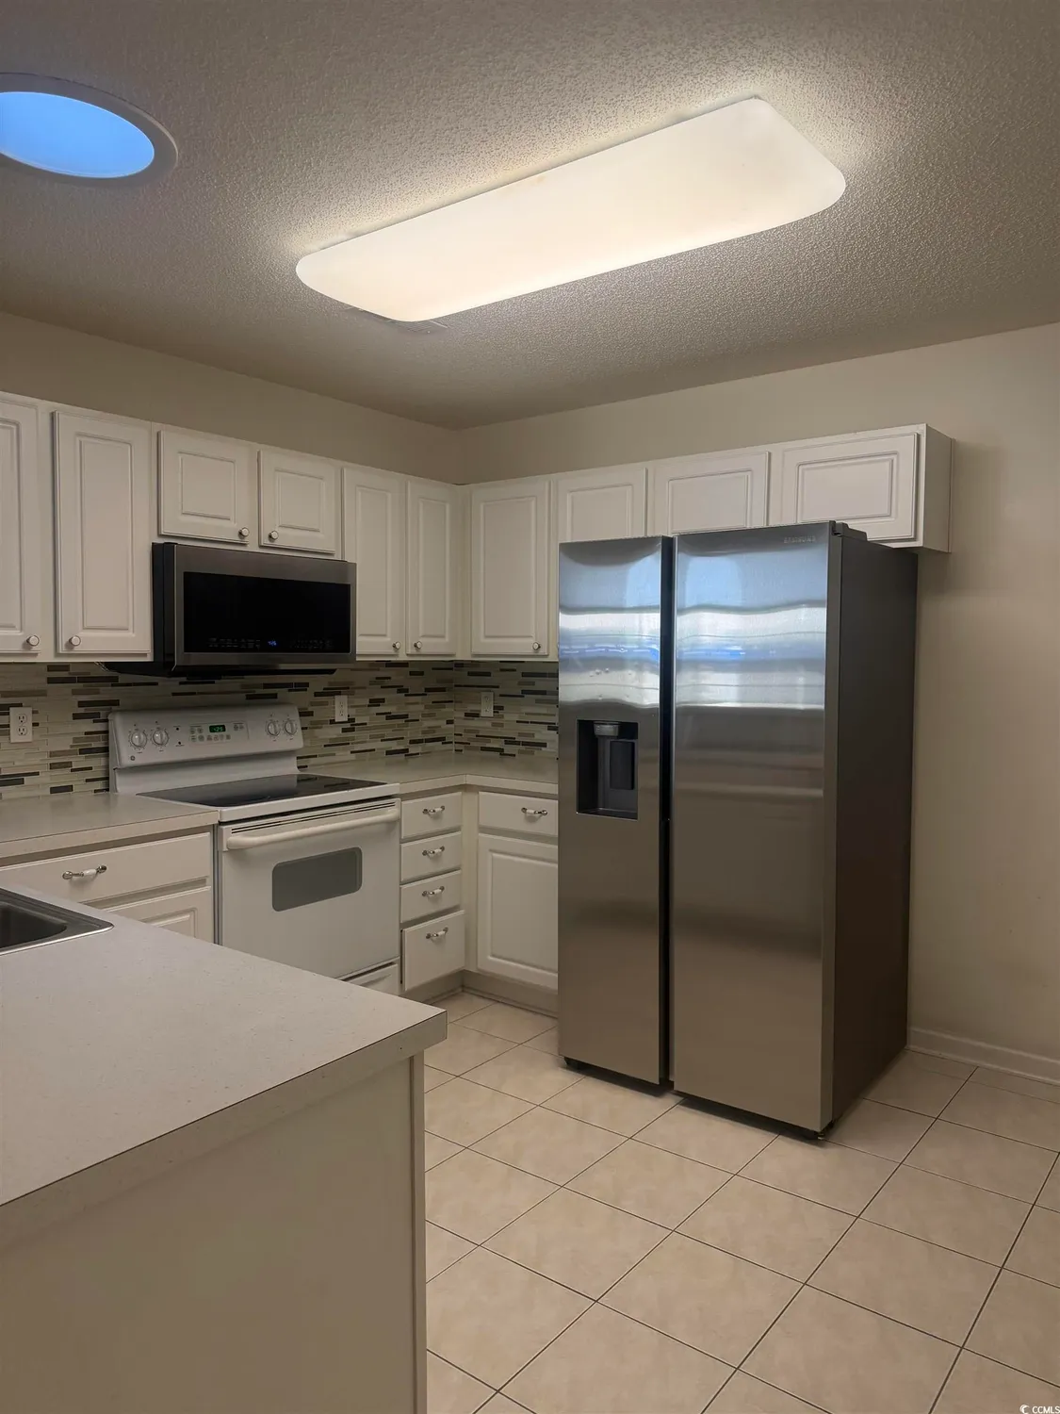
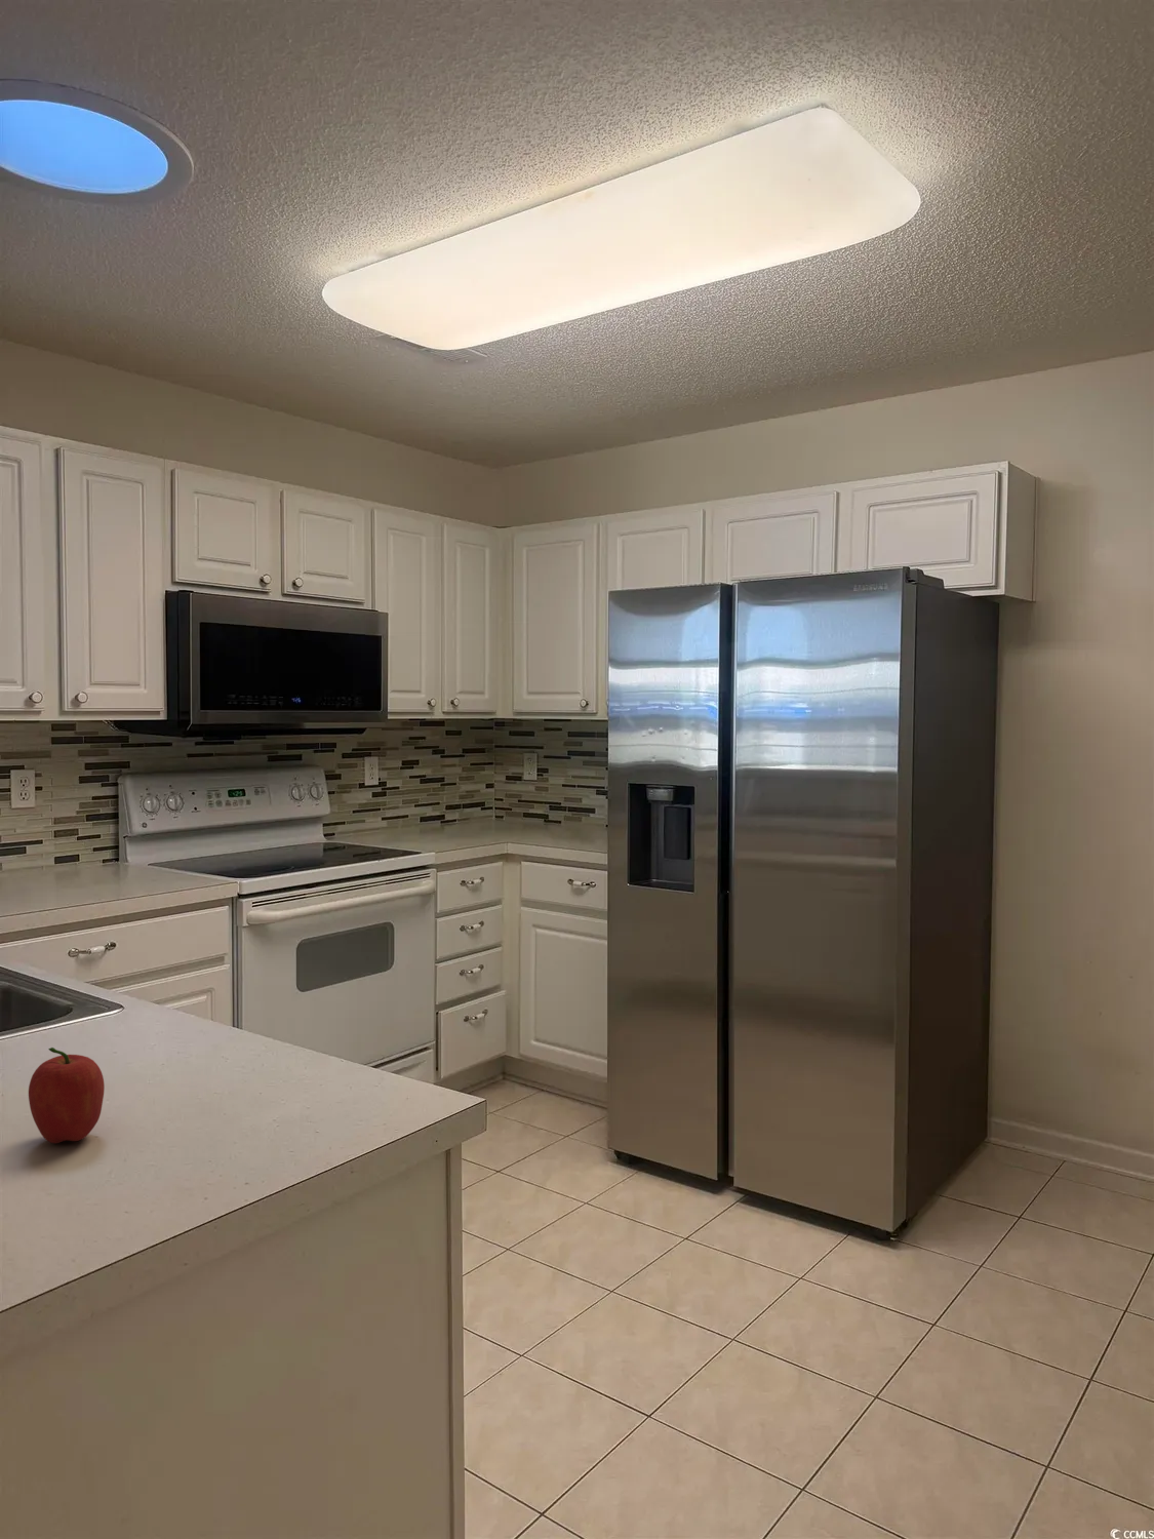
+ fruit (65, 1093)
